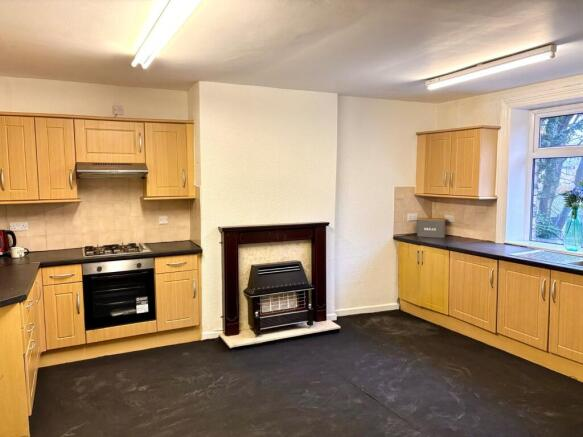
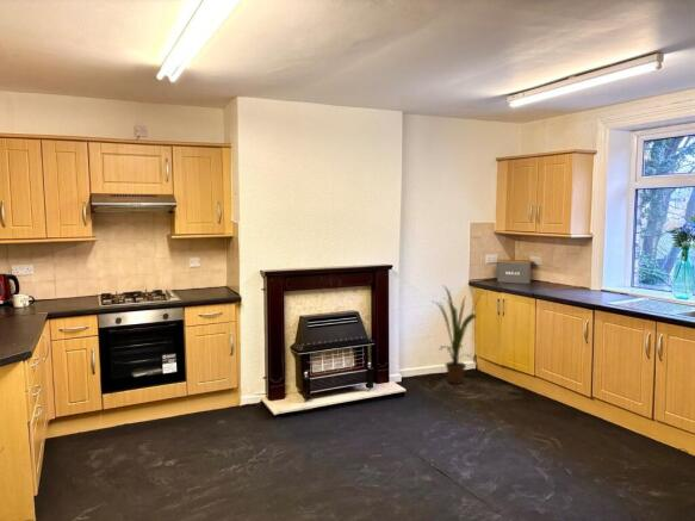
+ house plant (451, 335)
